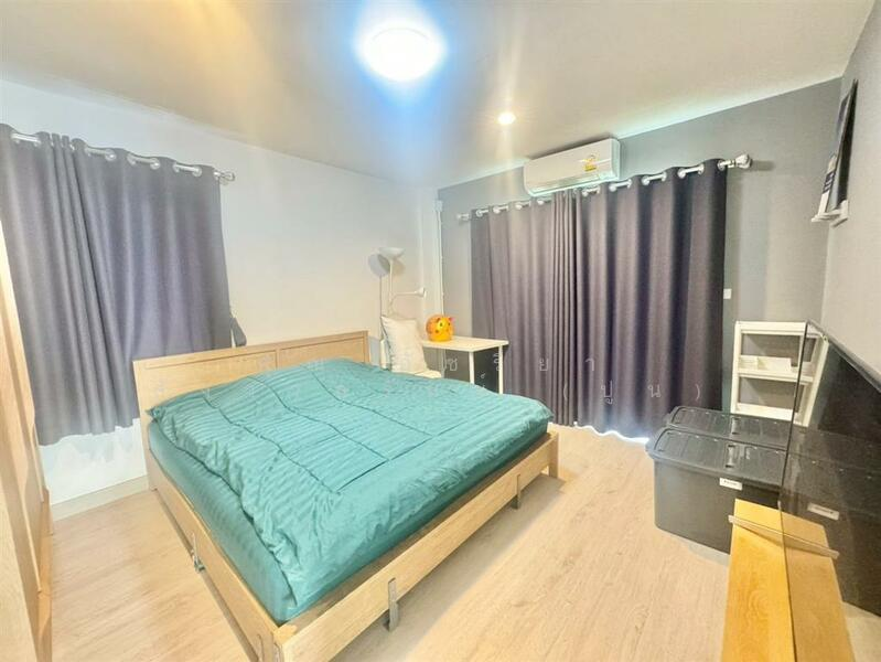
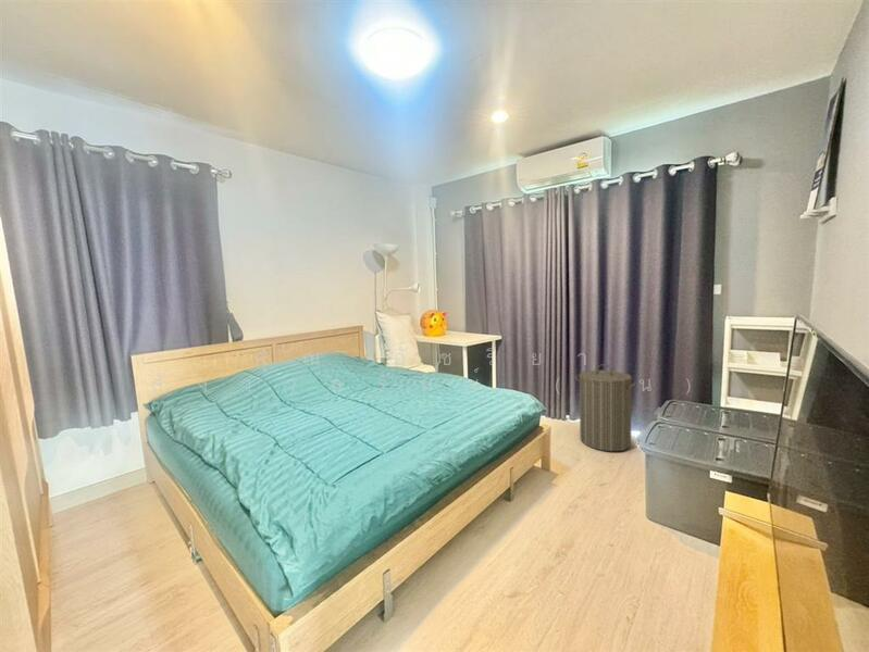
+ laundry hamper (605, 403)
